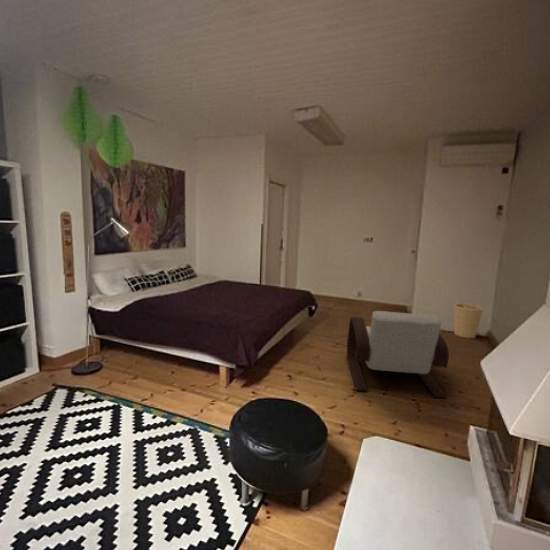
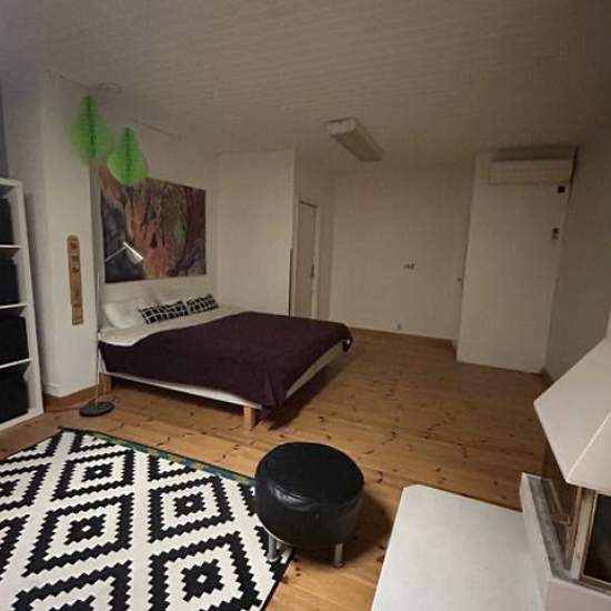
- armchair (392, 339)
- basket (466, 318)
